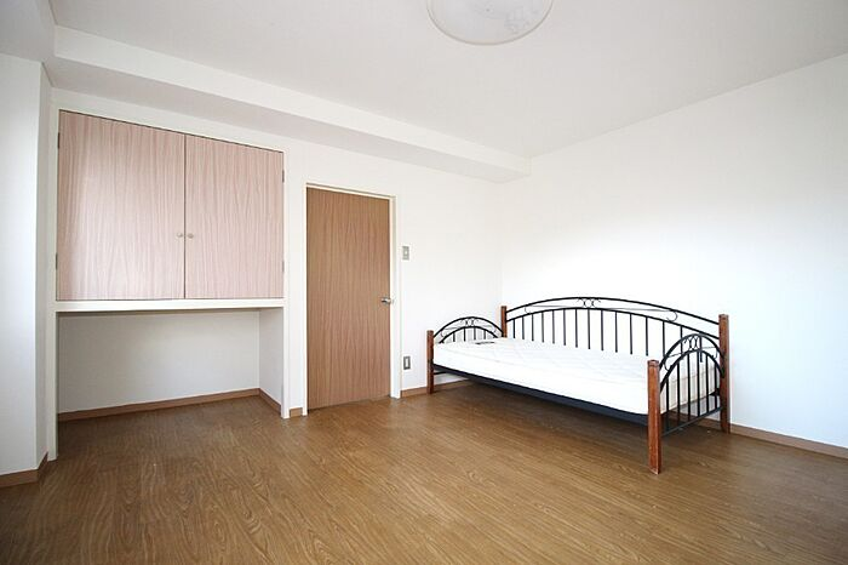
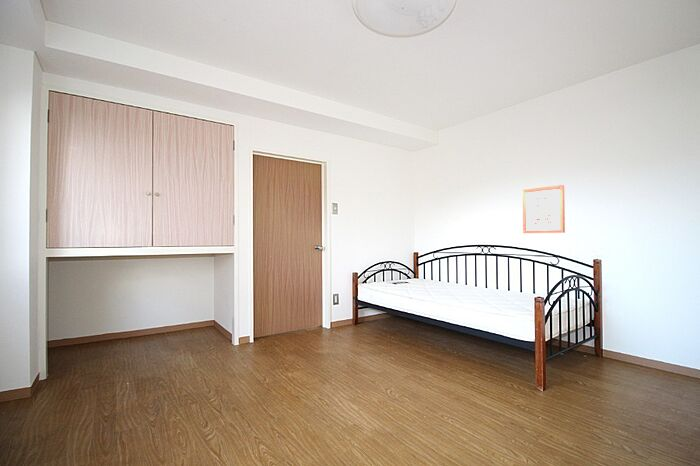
+ wall art (542, 210)
